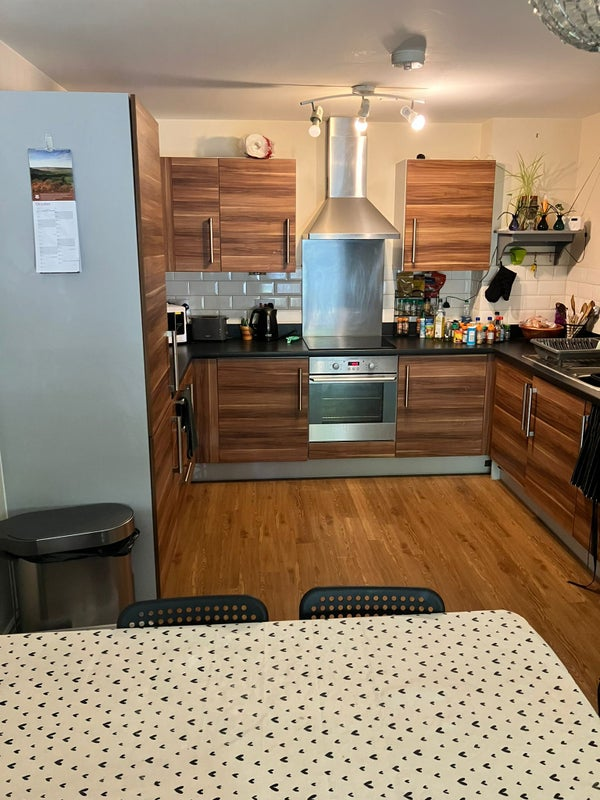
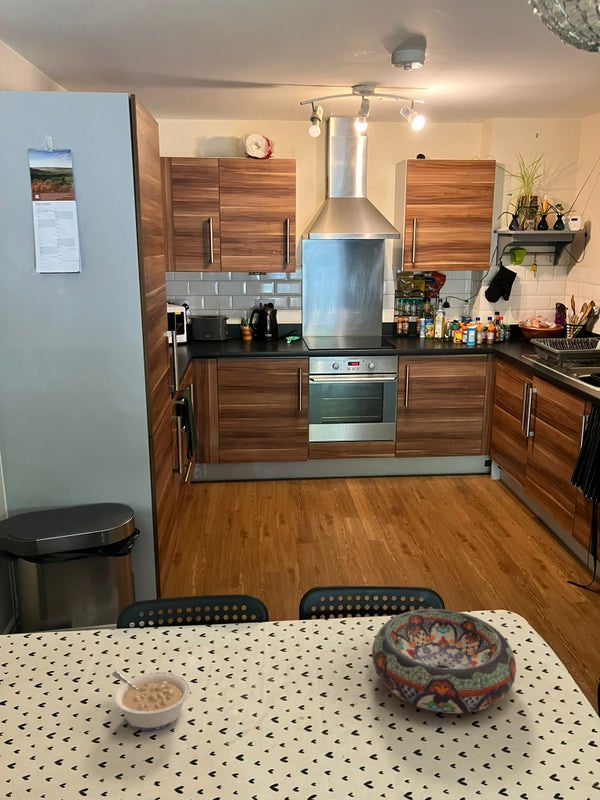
+ decorative bowl (442, 657)
+ legume (149, 701)
